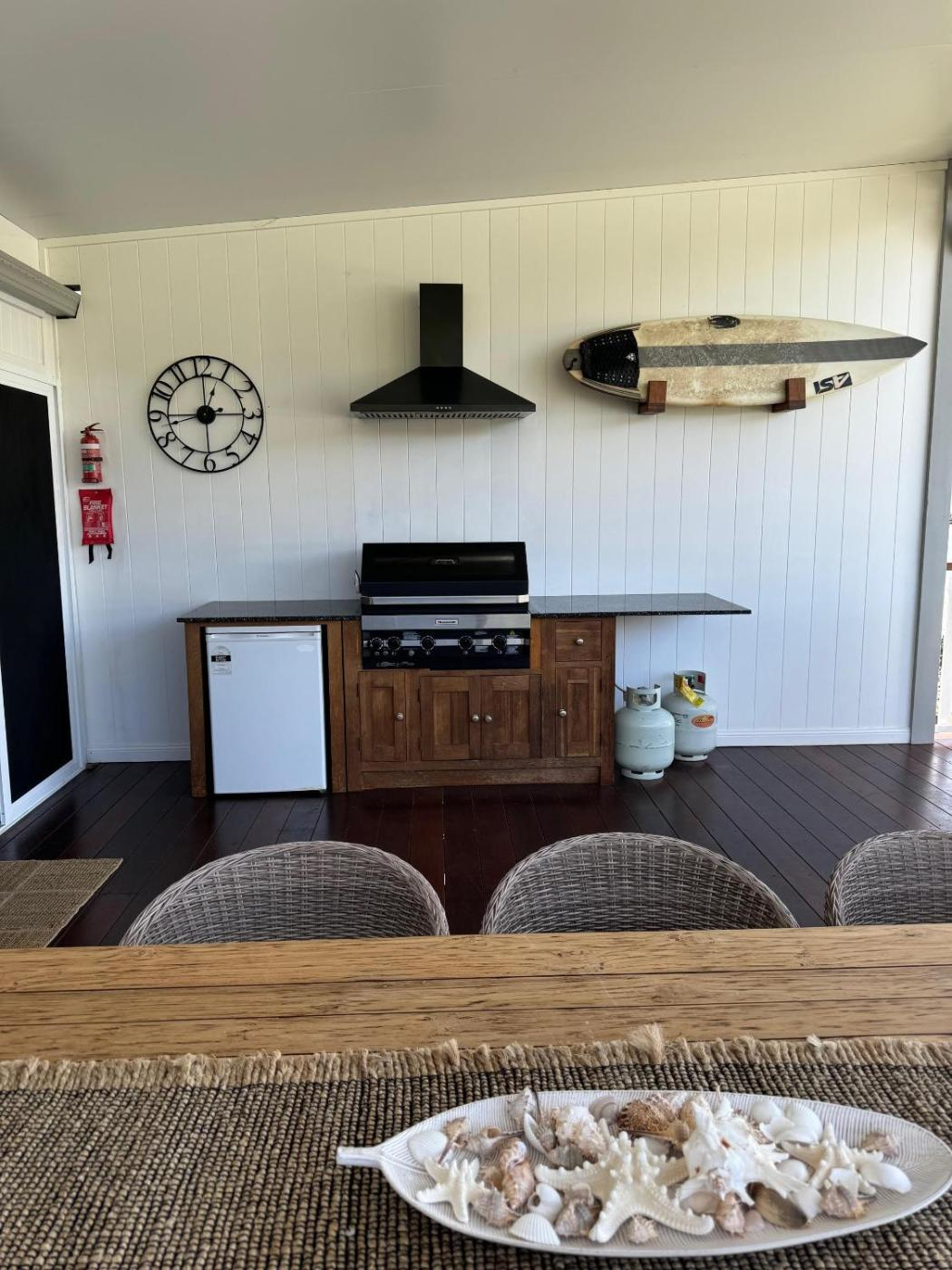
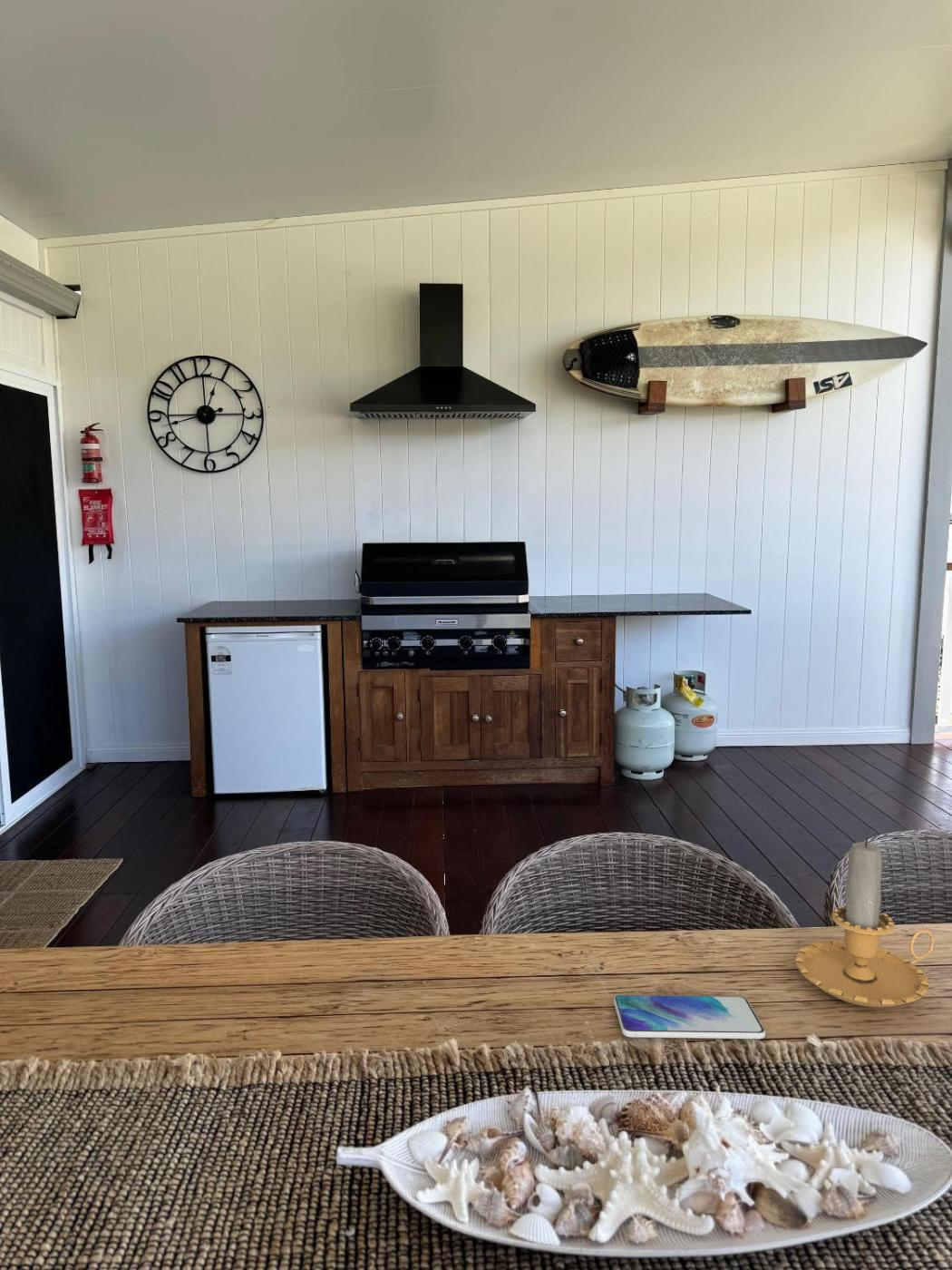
+ smartphone (686, 1016)
+ candle (875, 912)
